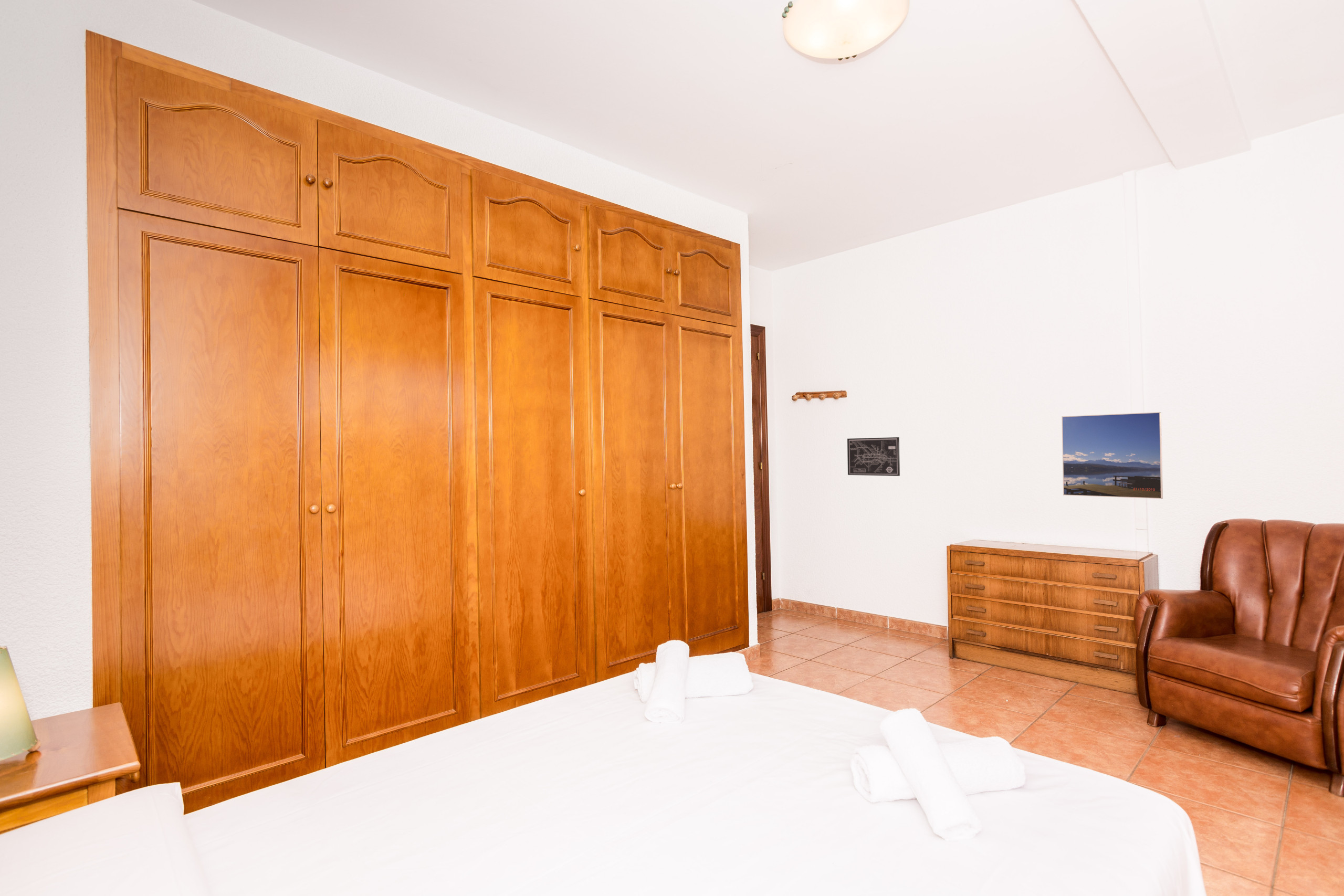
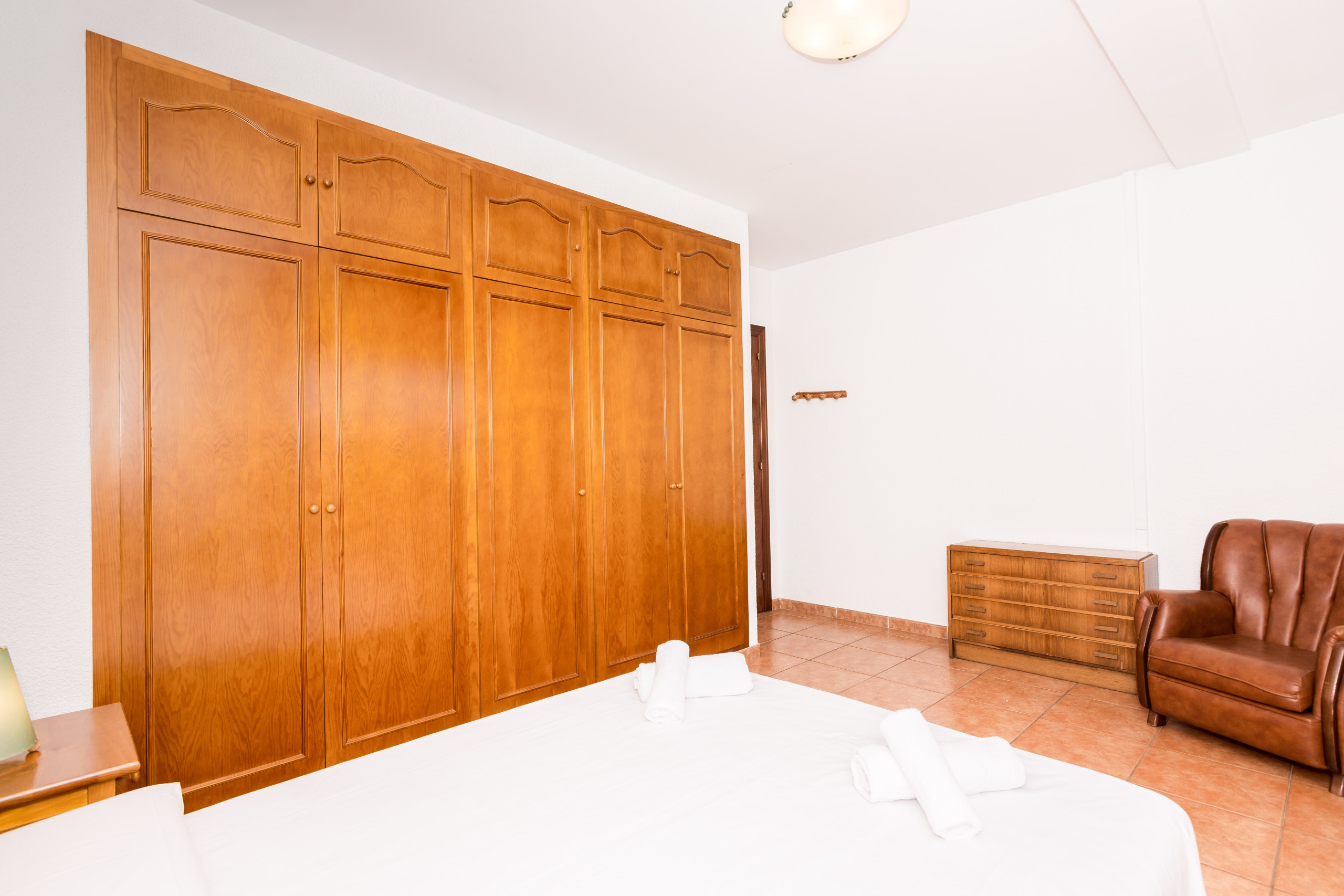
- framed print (1110, 456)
- wall art (873, 457)
